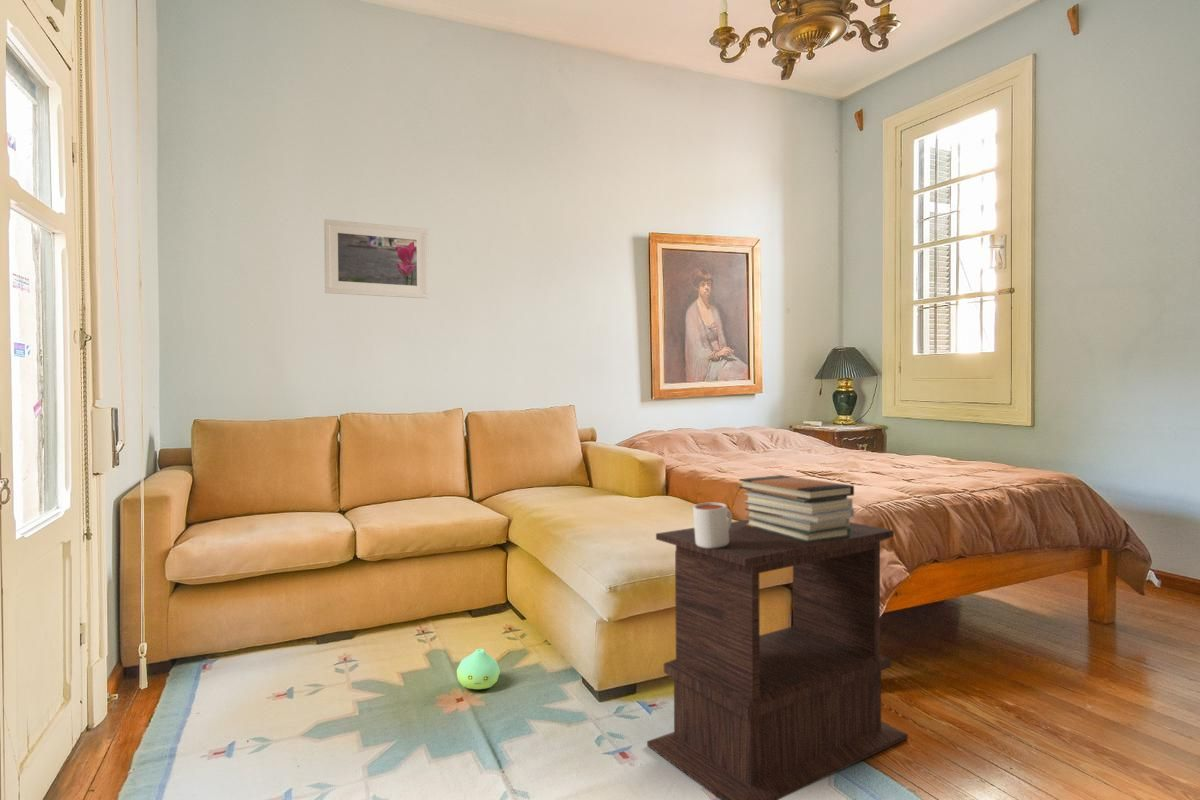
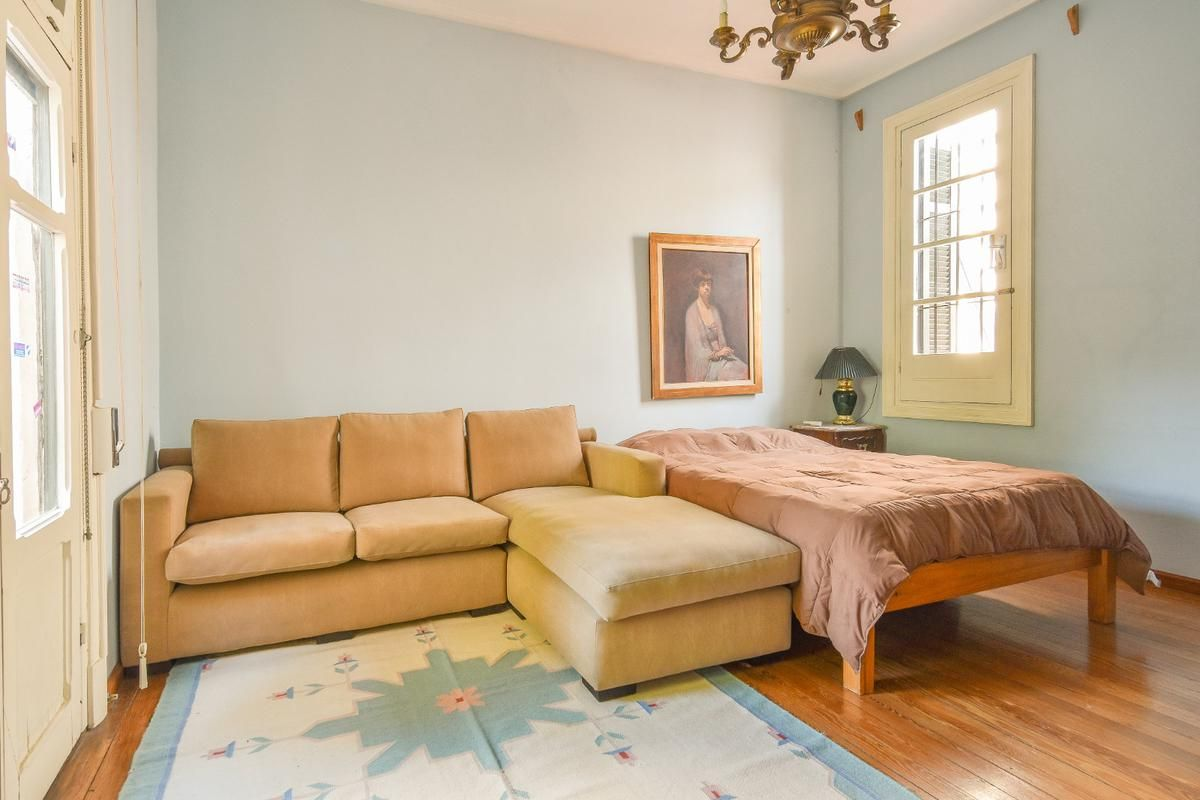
- book stack (795, 505)
- side table (778, 636)
- mug (716, 524)
- plush toy (478, 666)
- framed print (378, 260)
